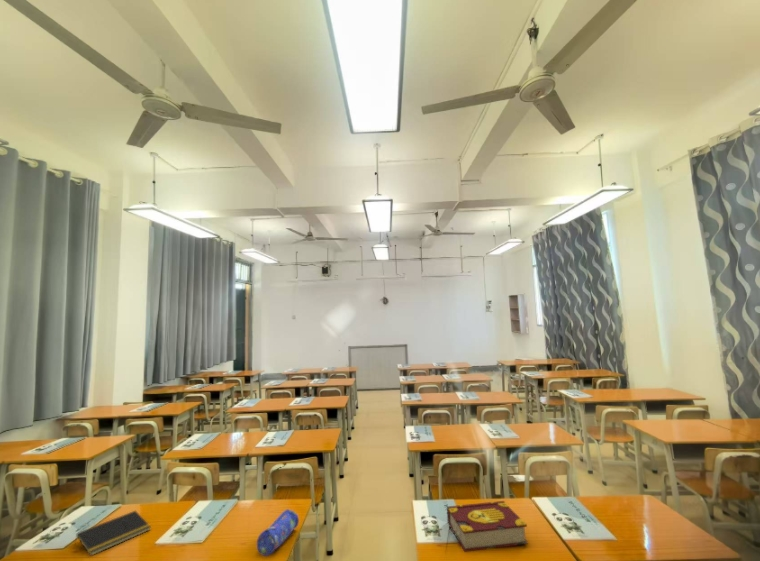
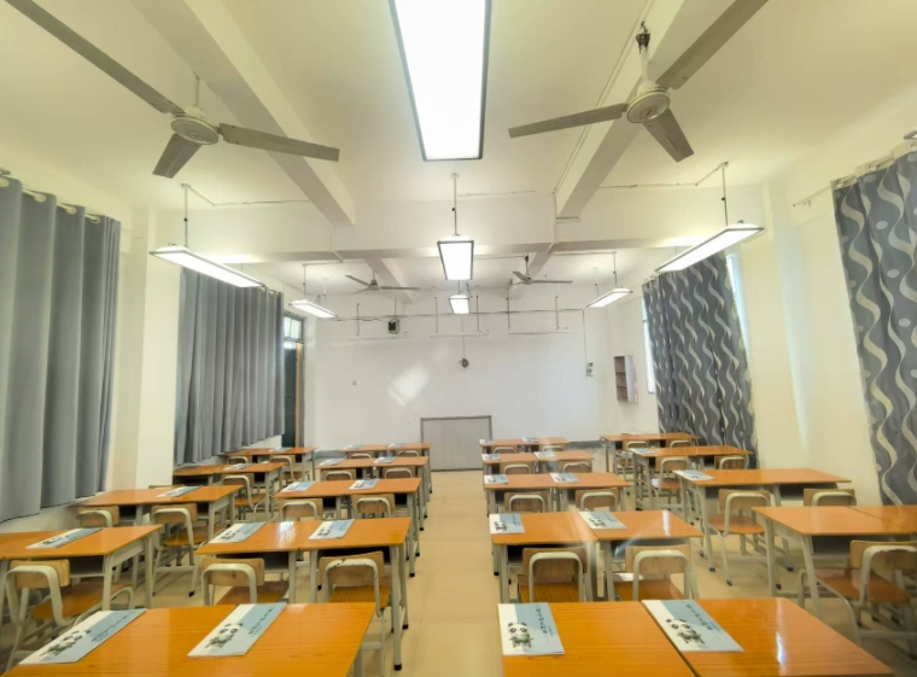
- notepad (114, 531)
- pencil case (278, 530)
- book (483, 523)
